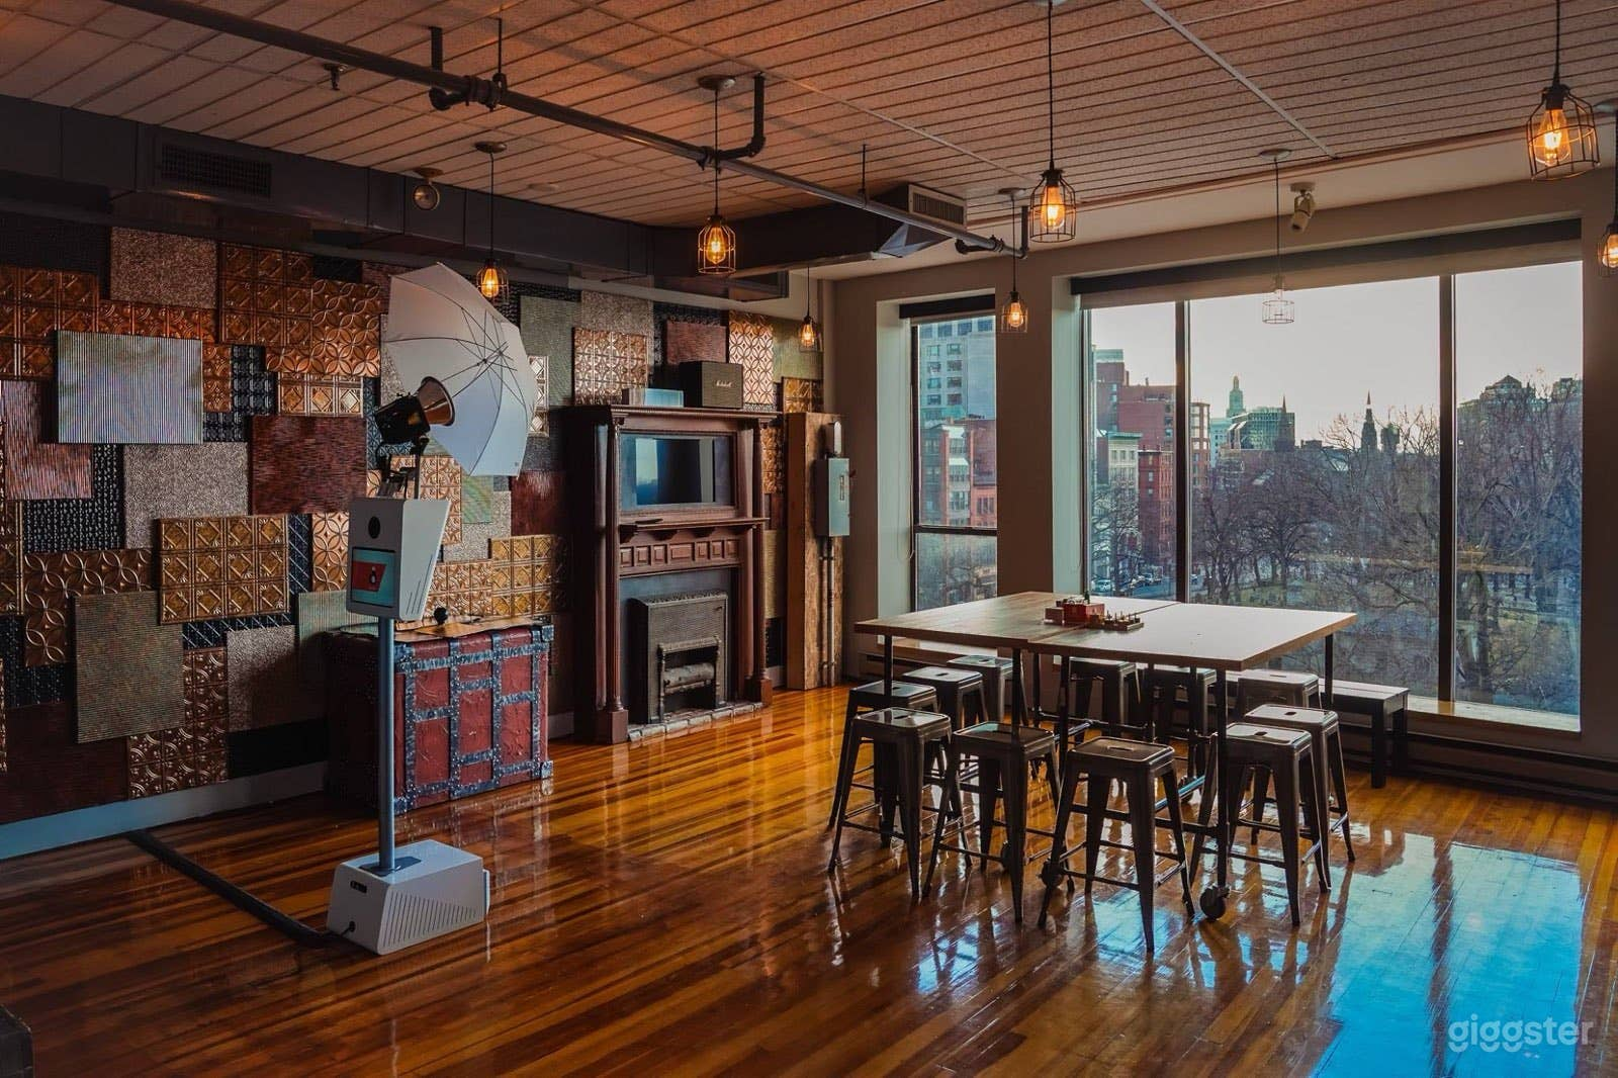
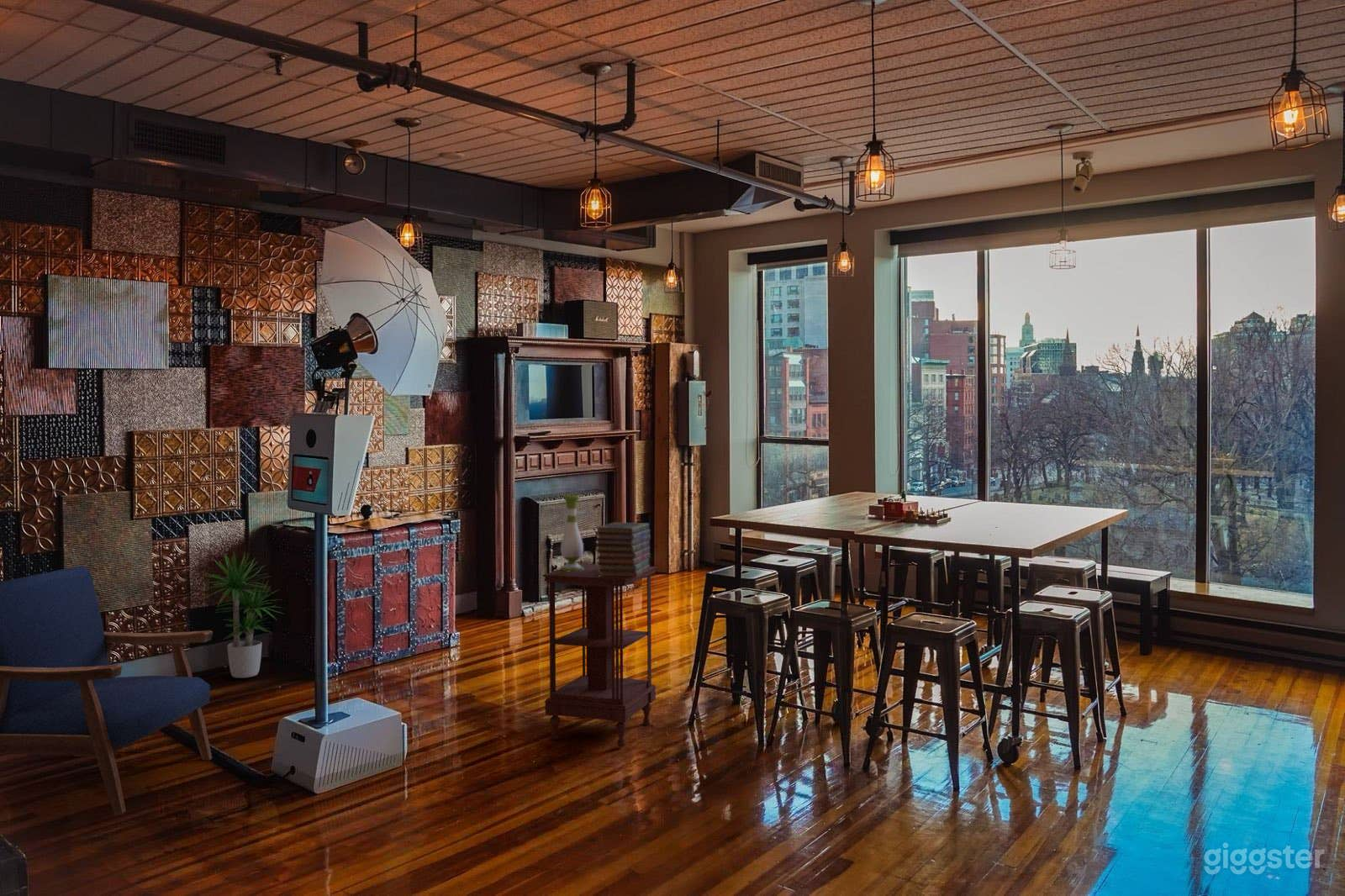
+ vase (572, 531)
+ potted plant (244, 612)
+ side table (601, 651)
+ armchair (94, 679)
+ book stack (623, 548)
